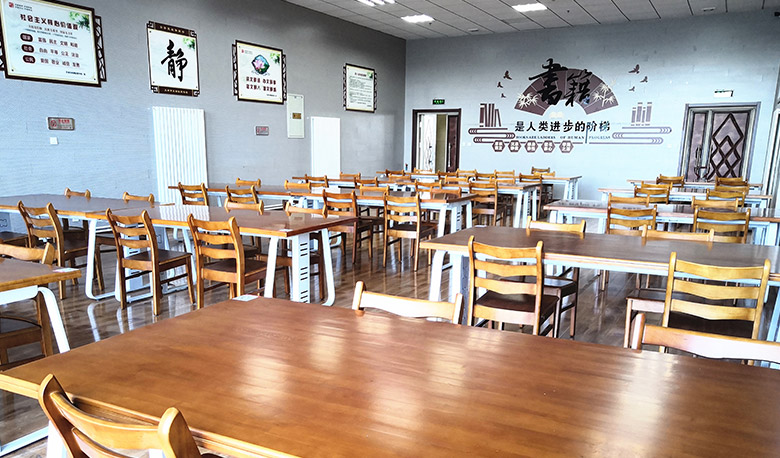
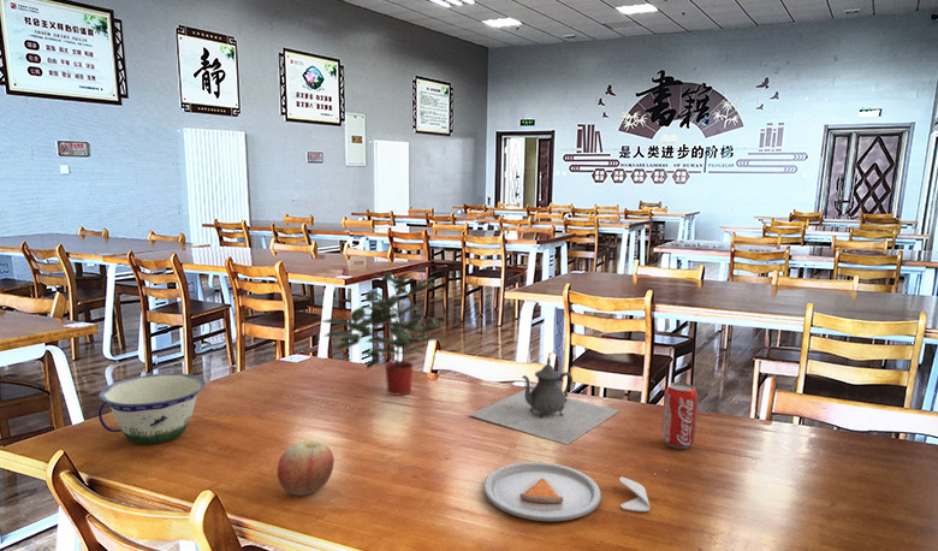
+ dinner plate (564, 490)
+ bowl (153, 411)
+ apple (307, 467)
+ potted plant (382, 333)
+ beverage can (679, 415)
+ teapot (546, 385)
